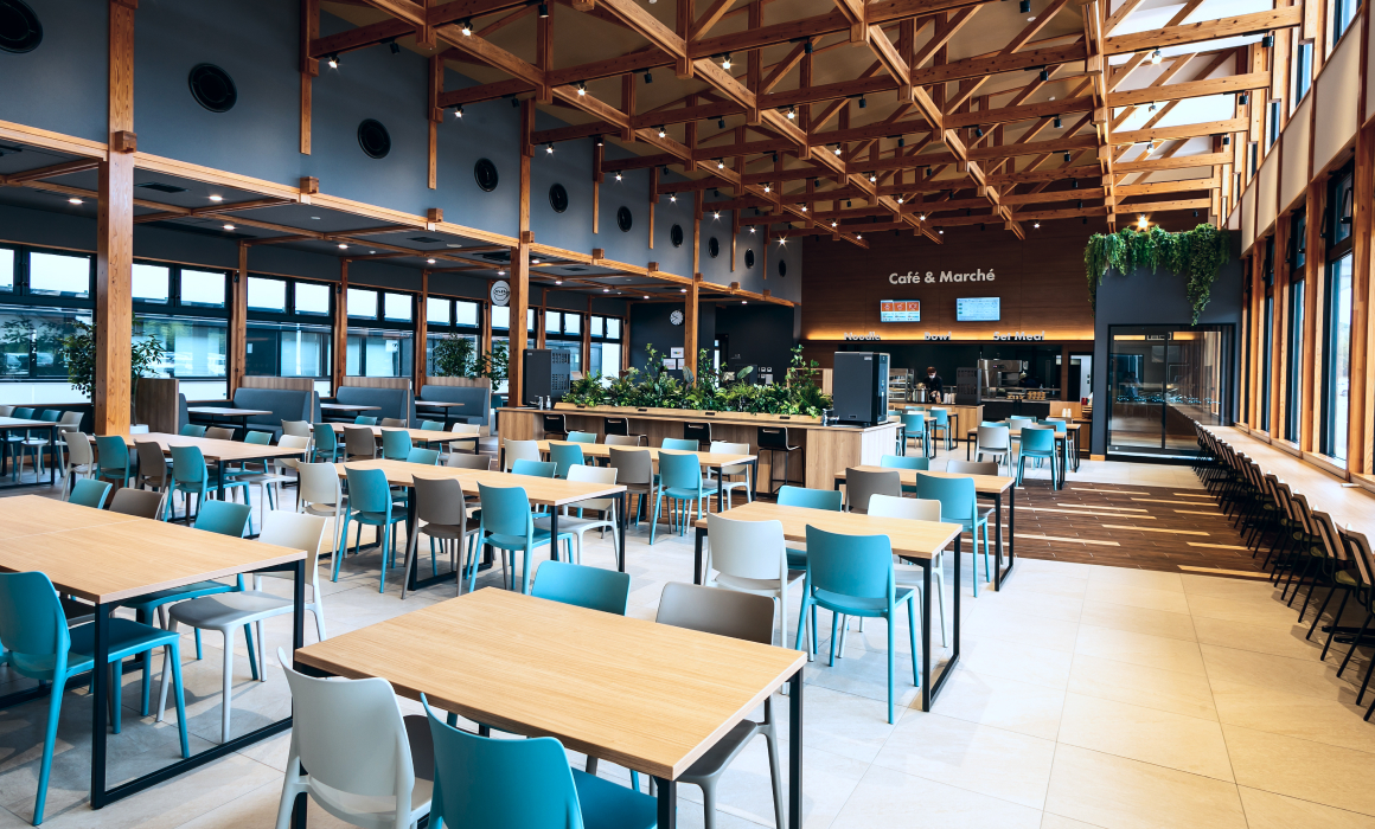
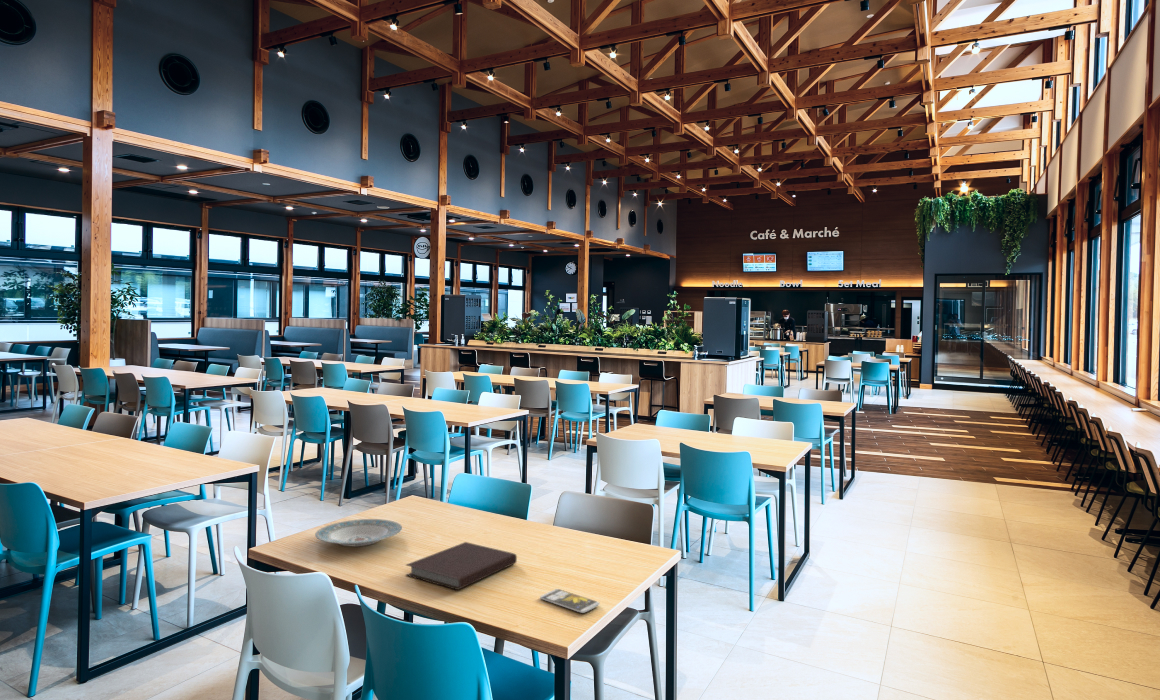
+ notebook (462, 564)
+ plate (359, 535)
+ smartphone (569, 600)
